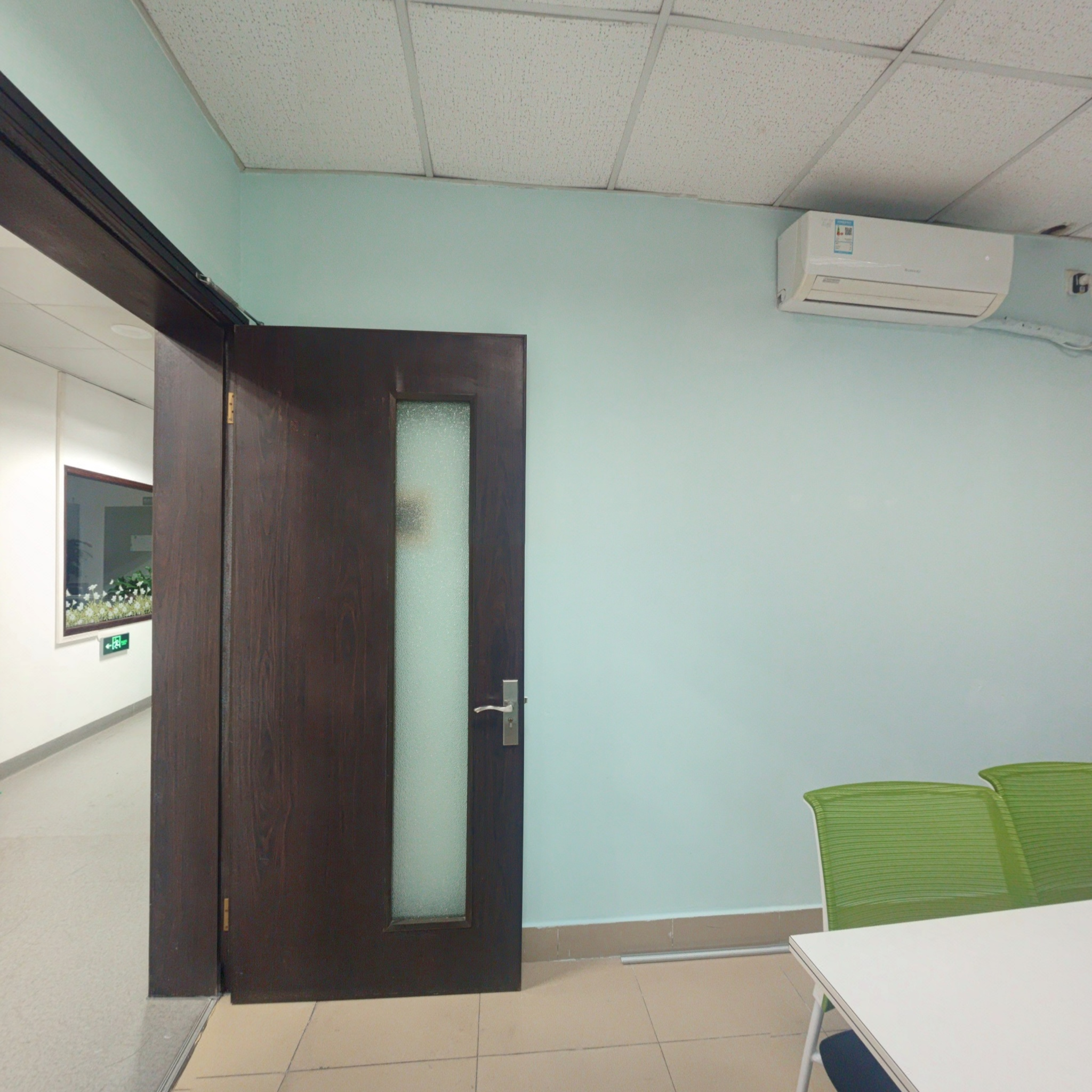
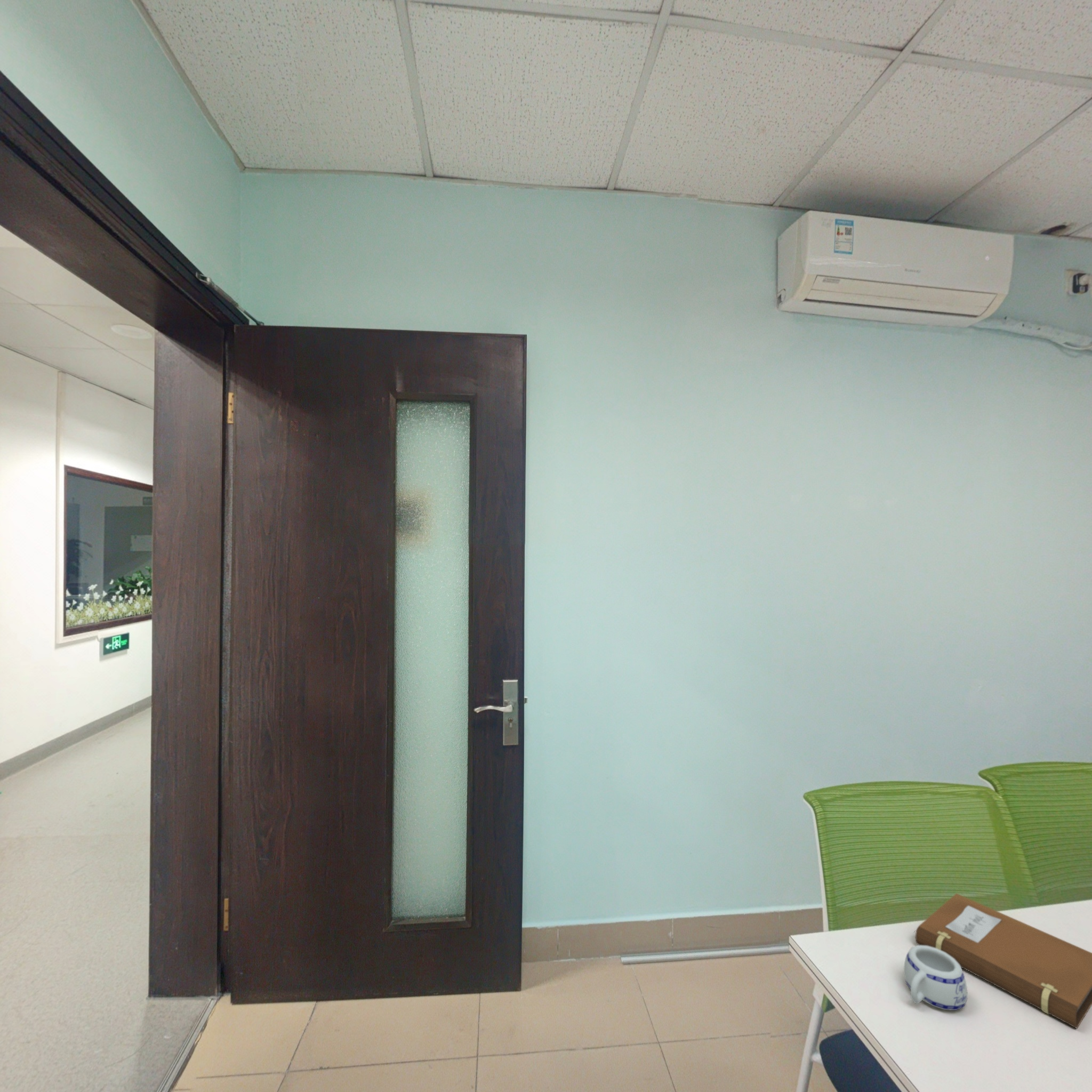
+ notebook (1003, 950)
+ mug (930, 979)
